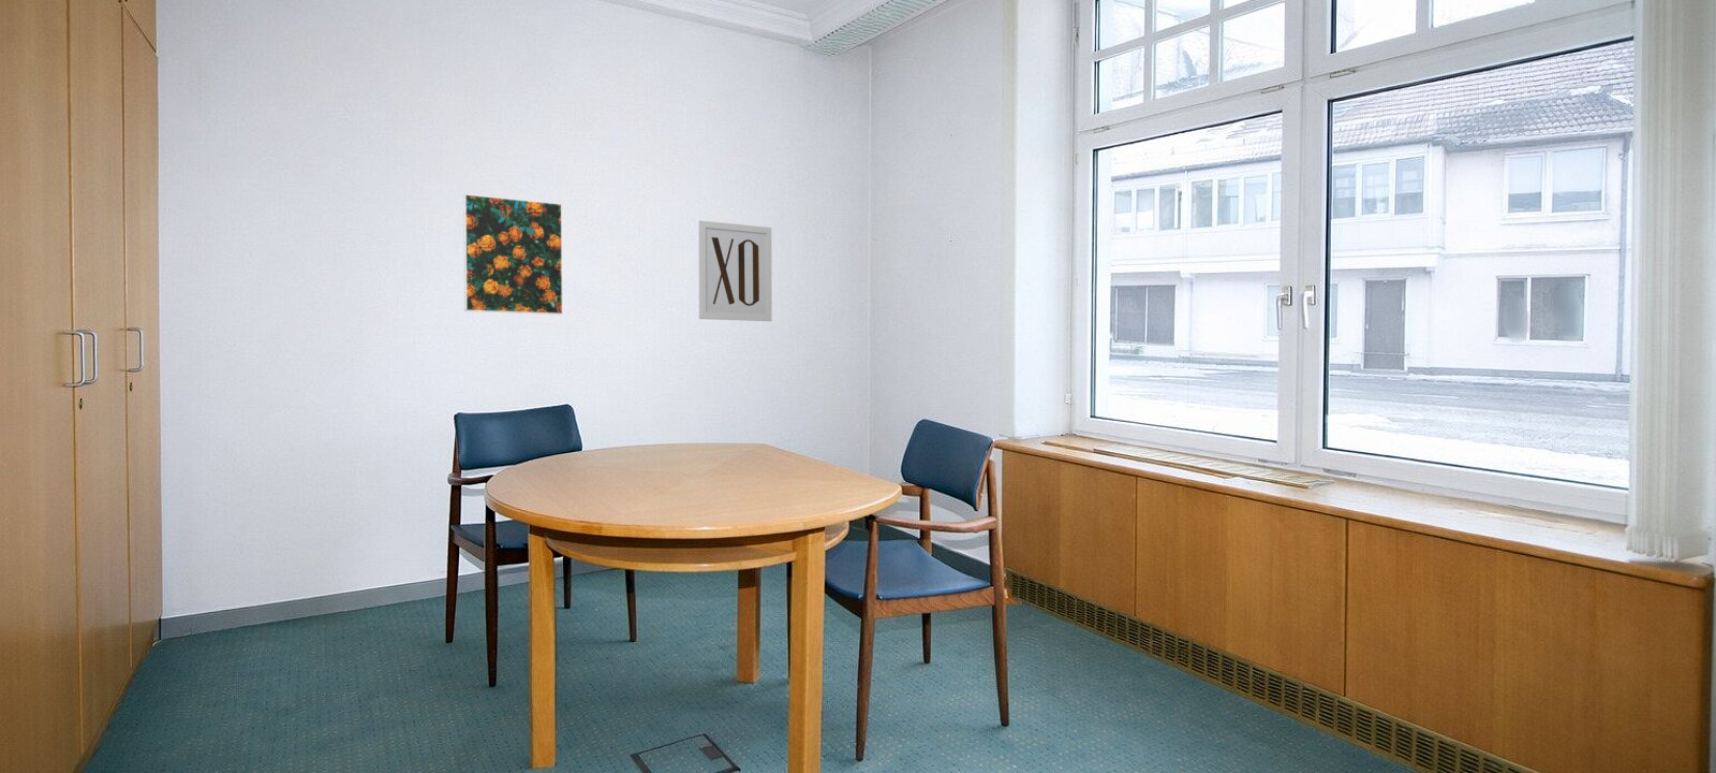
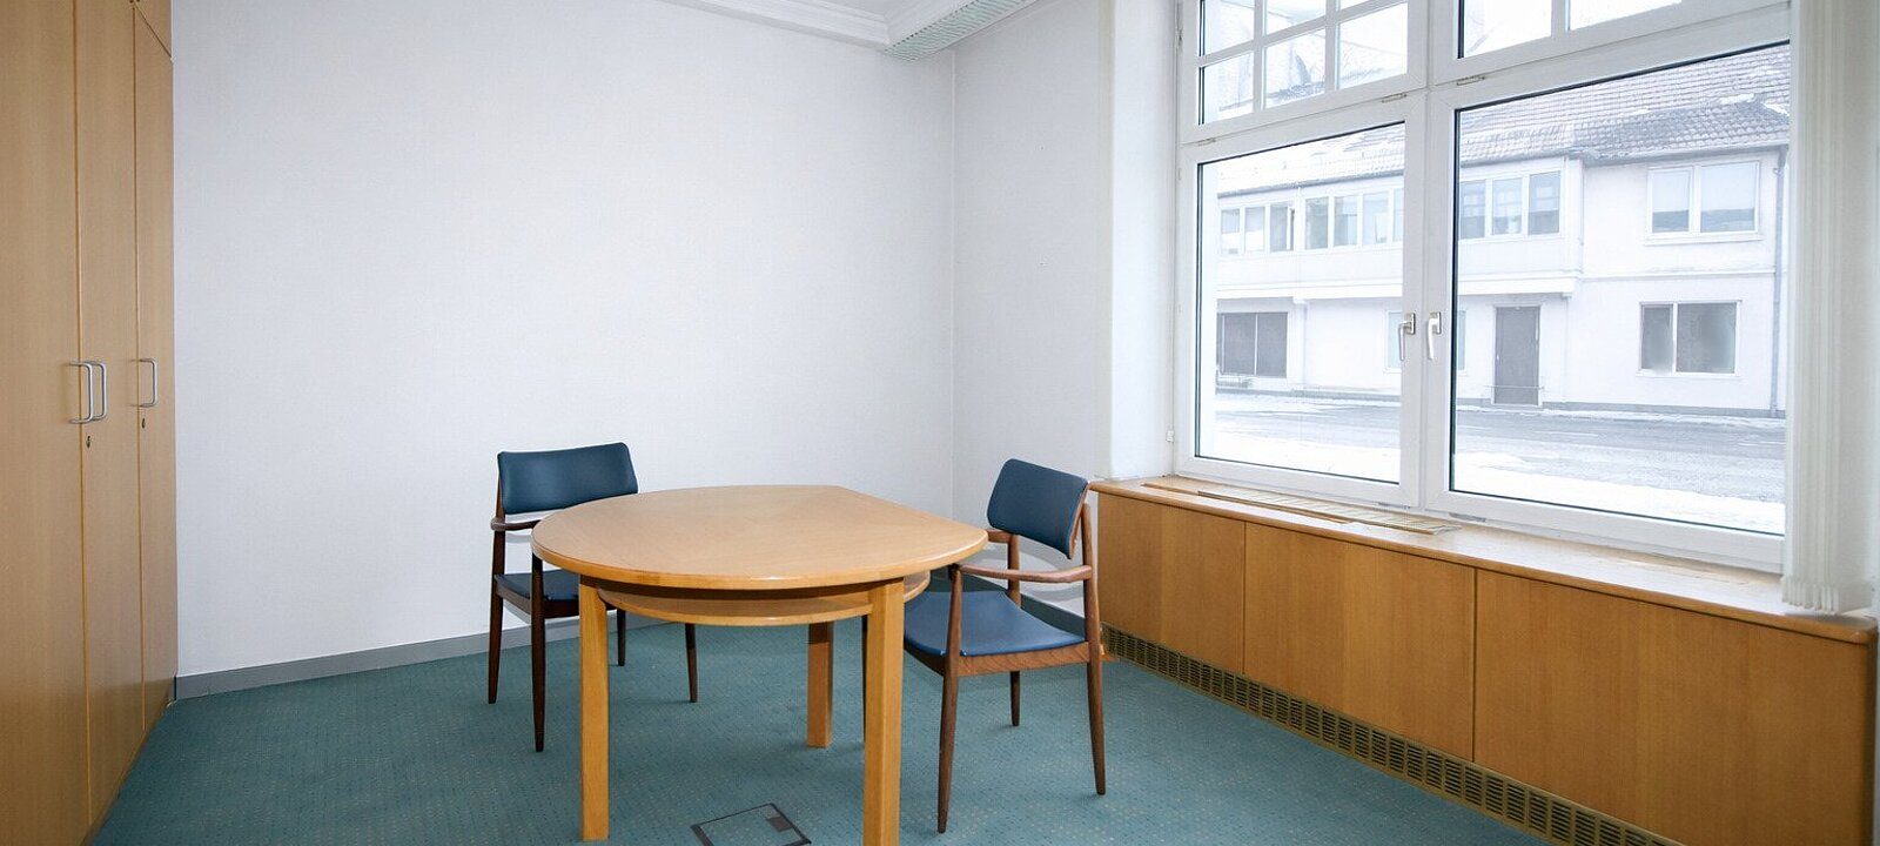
- wall art (735, 272)
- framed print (513, 255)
